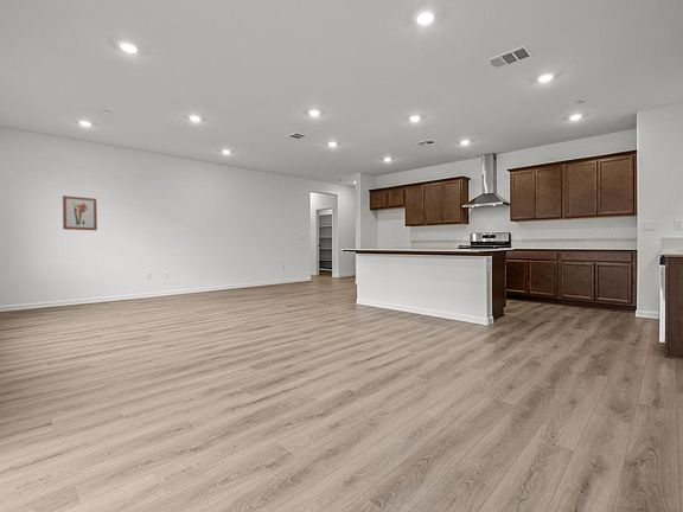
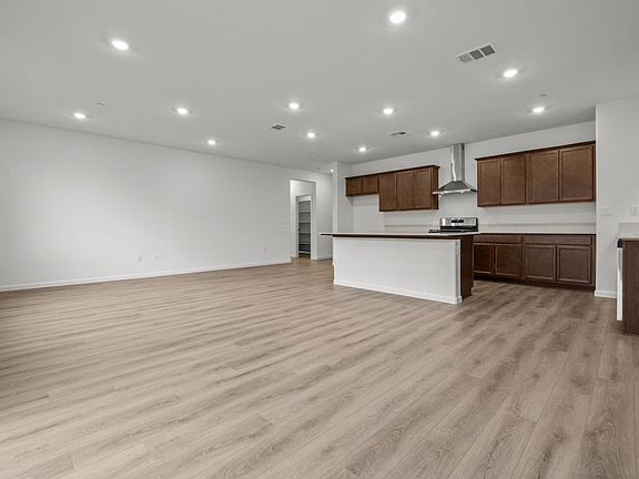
- wall art (79, 213)
